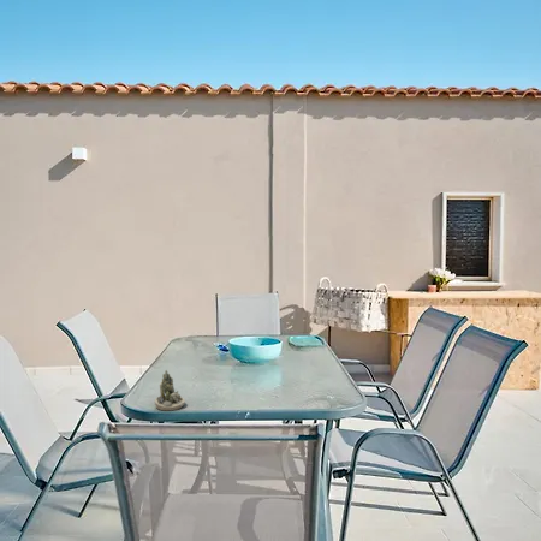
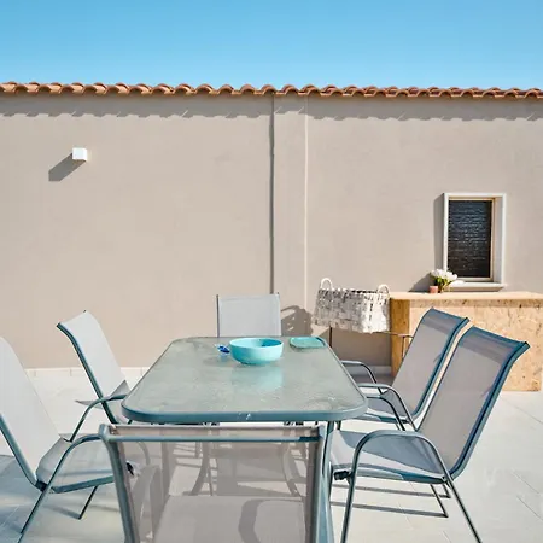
- succulent planter (170, 388)
